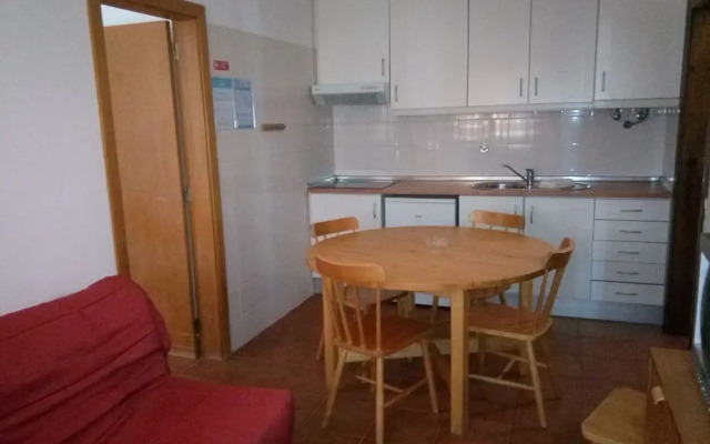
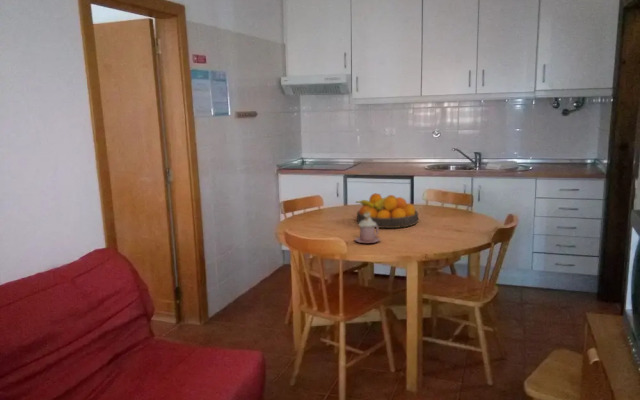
+ mug (367, 226)
+ fruit bowl (387, 208)
